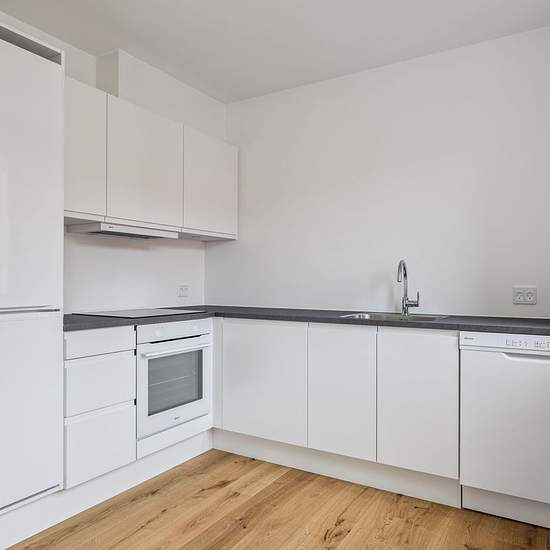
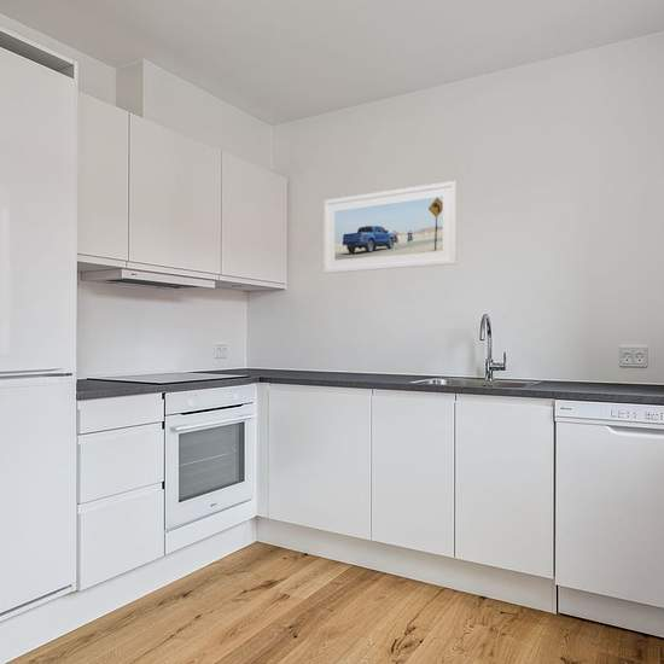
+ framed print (385, 229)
